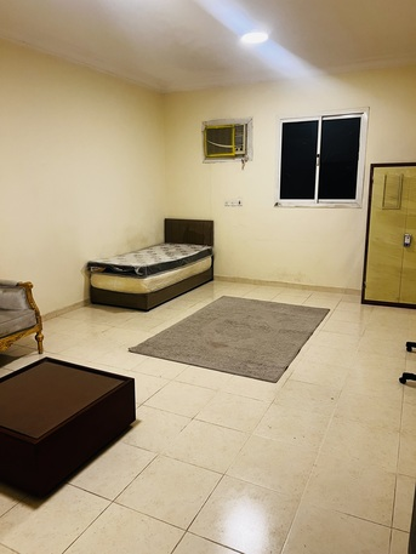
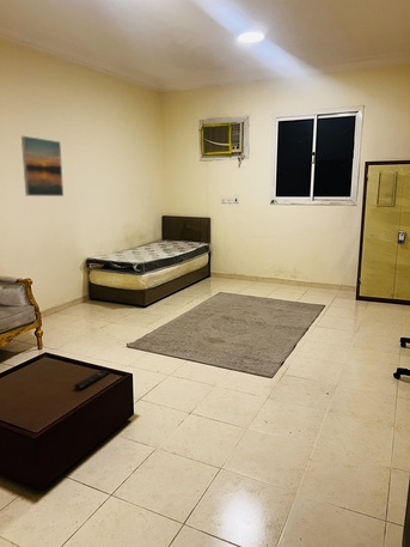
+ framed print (43, 168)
+ remote control (92, 378)
